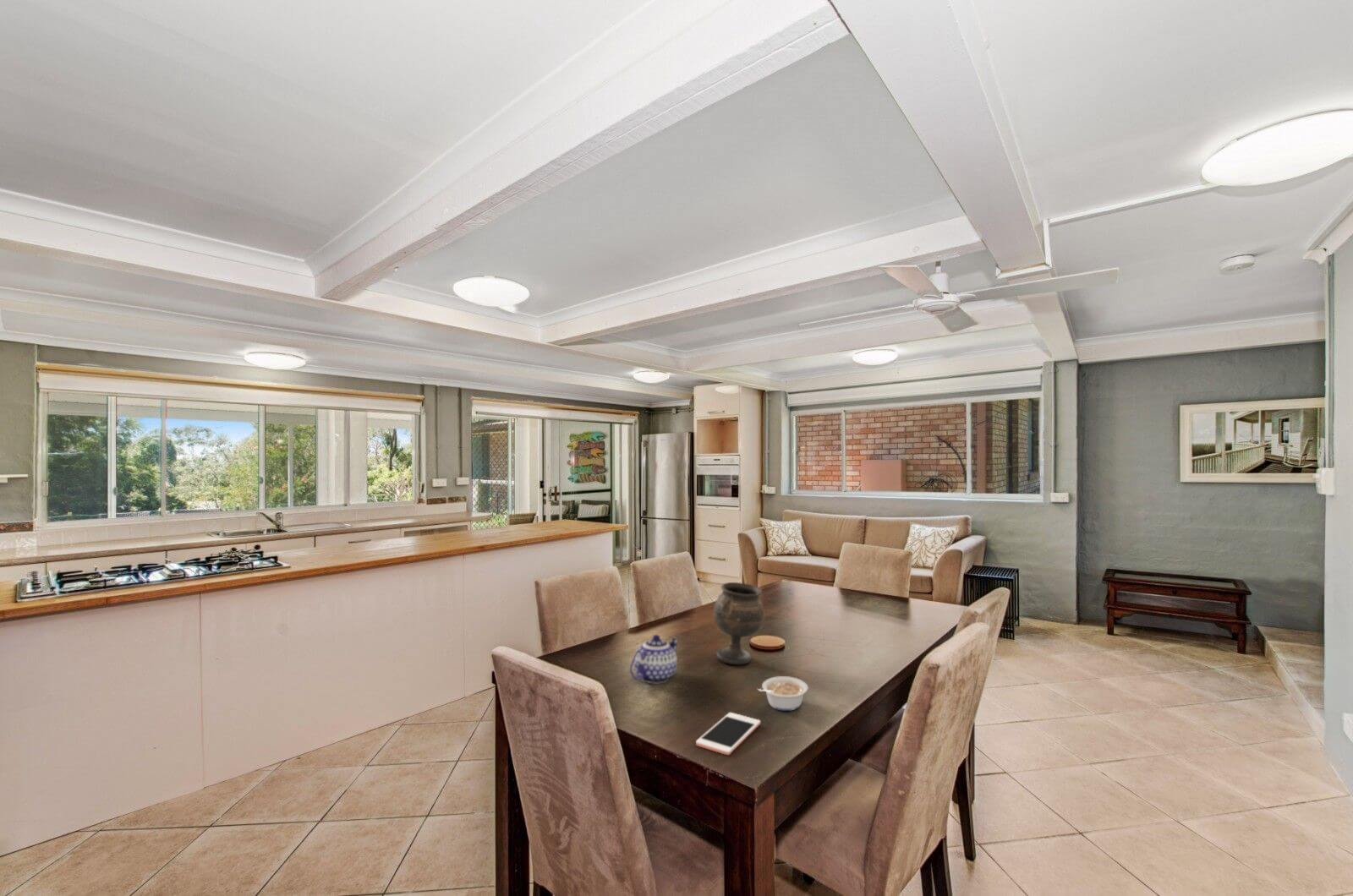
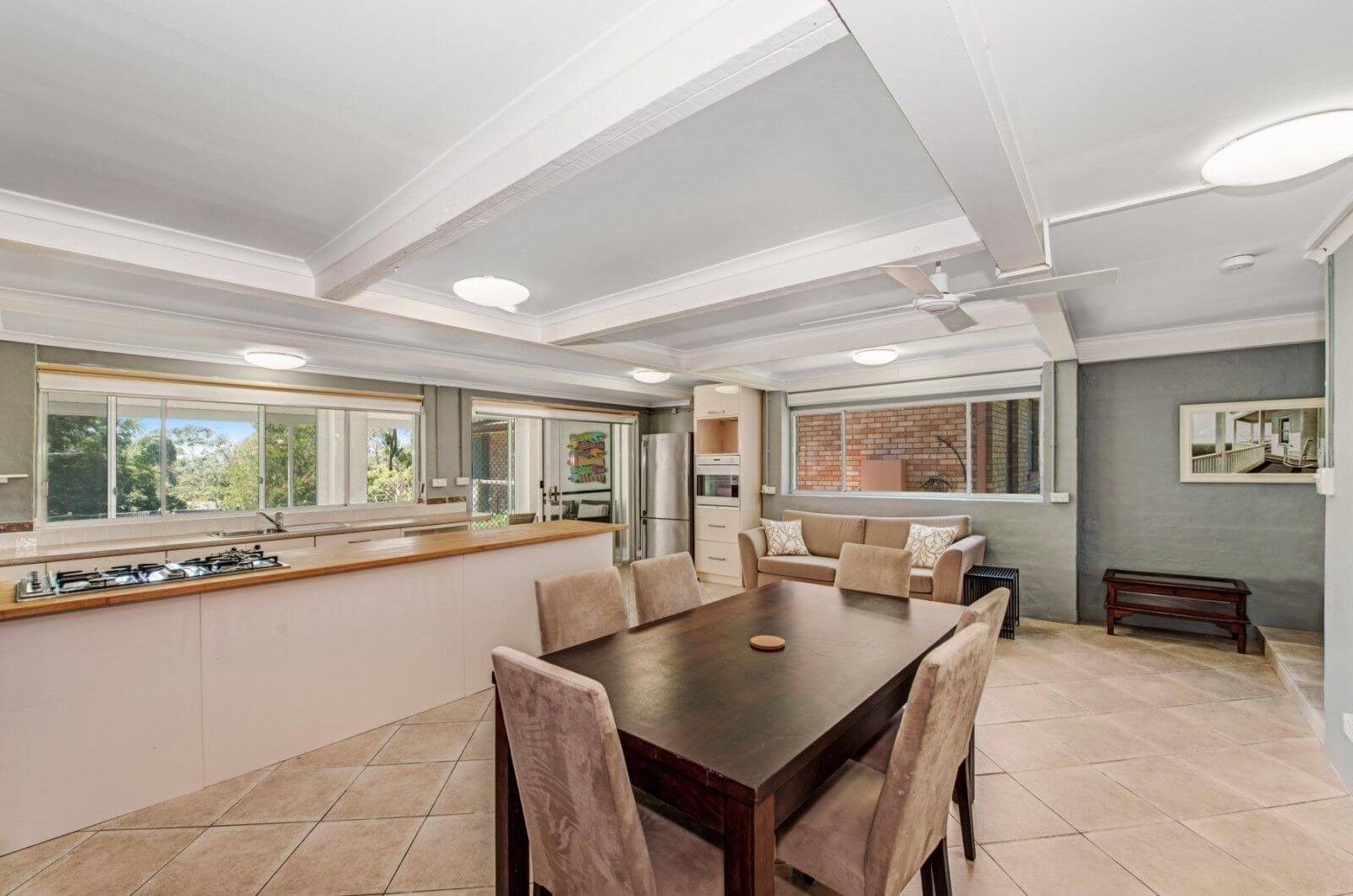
- teapot (655, 656)
- goblet (738, 623)
- legume (784, 693)
- cell phone (729, 732)
